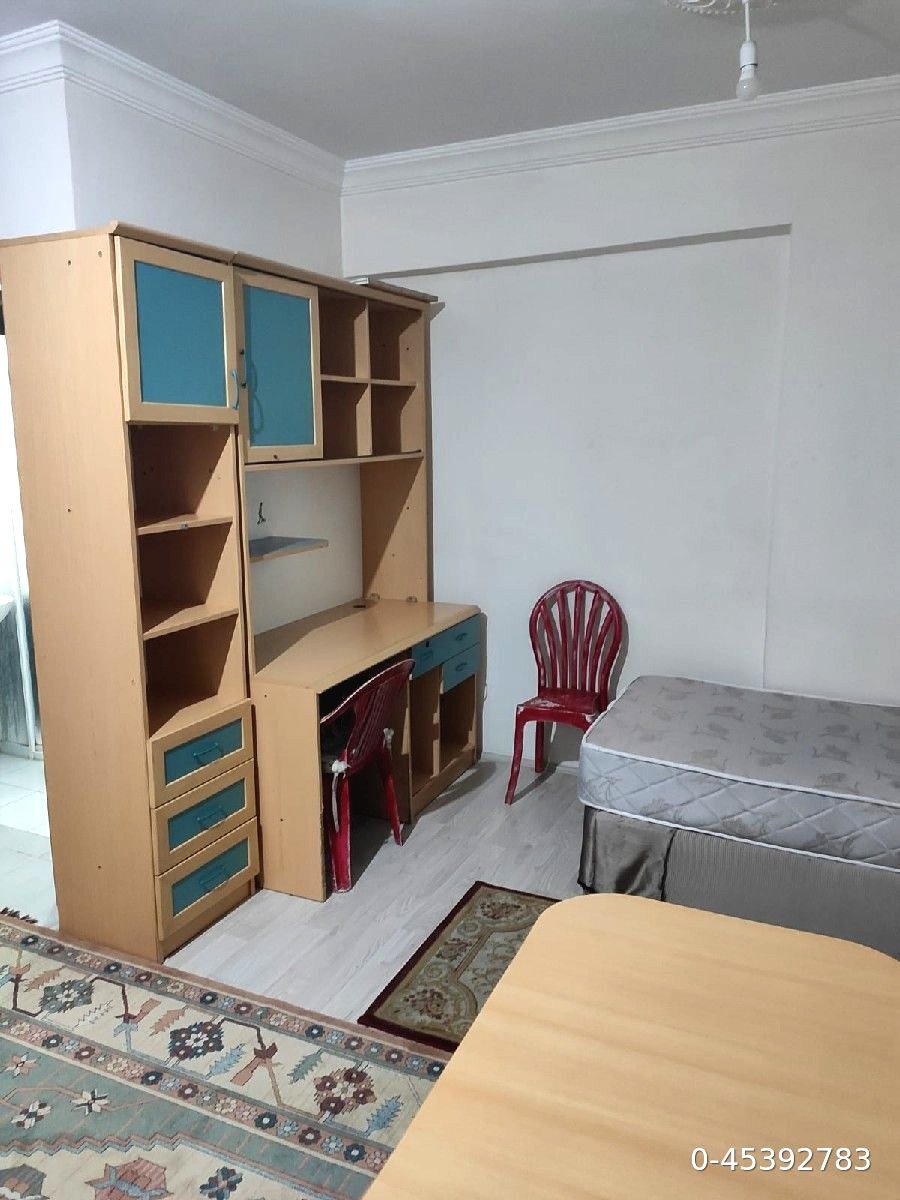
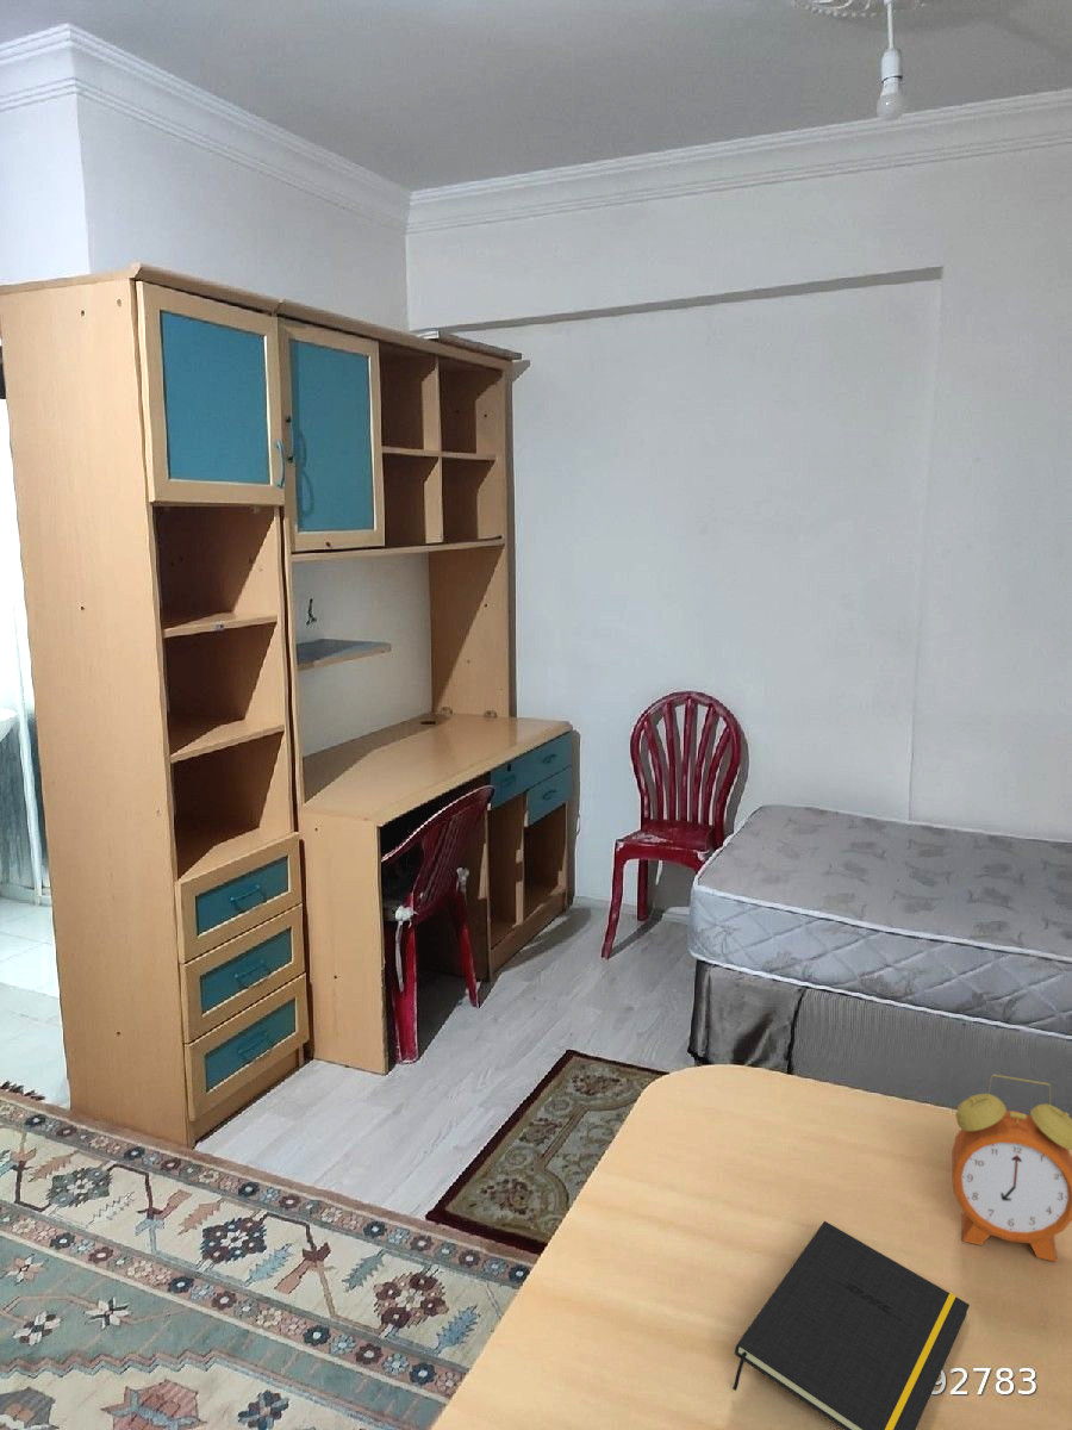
+ notepad (856, 1328)
+ alarm clock (1014, 1159)
